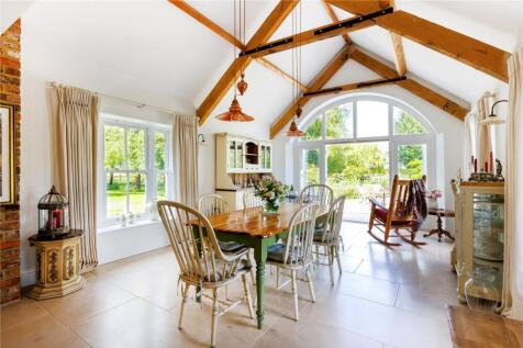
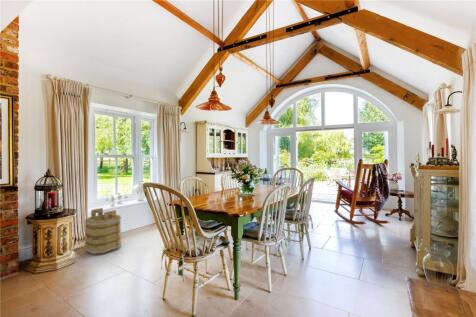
+ bucket (103, 229)
